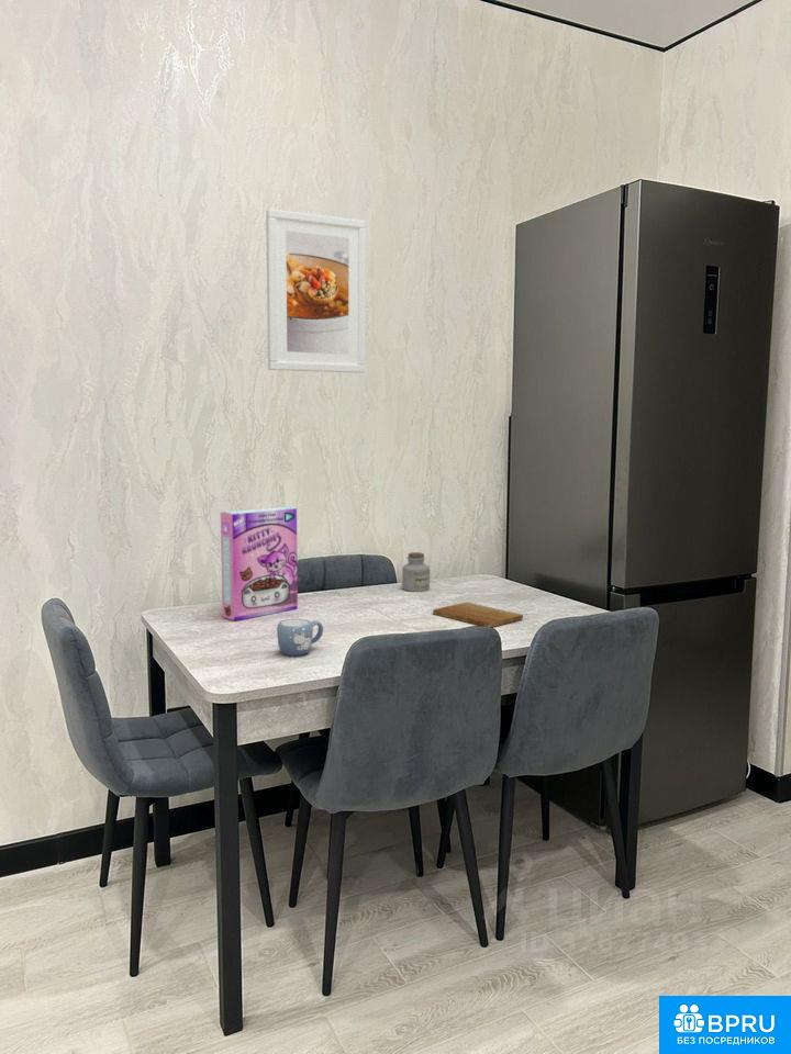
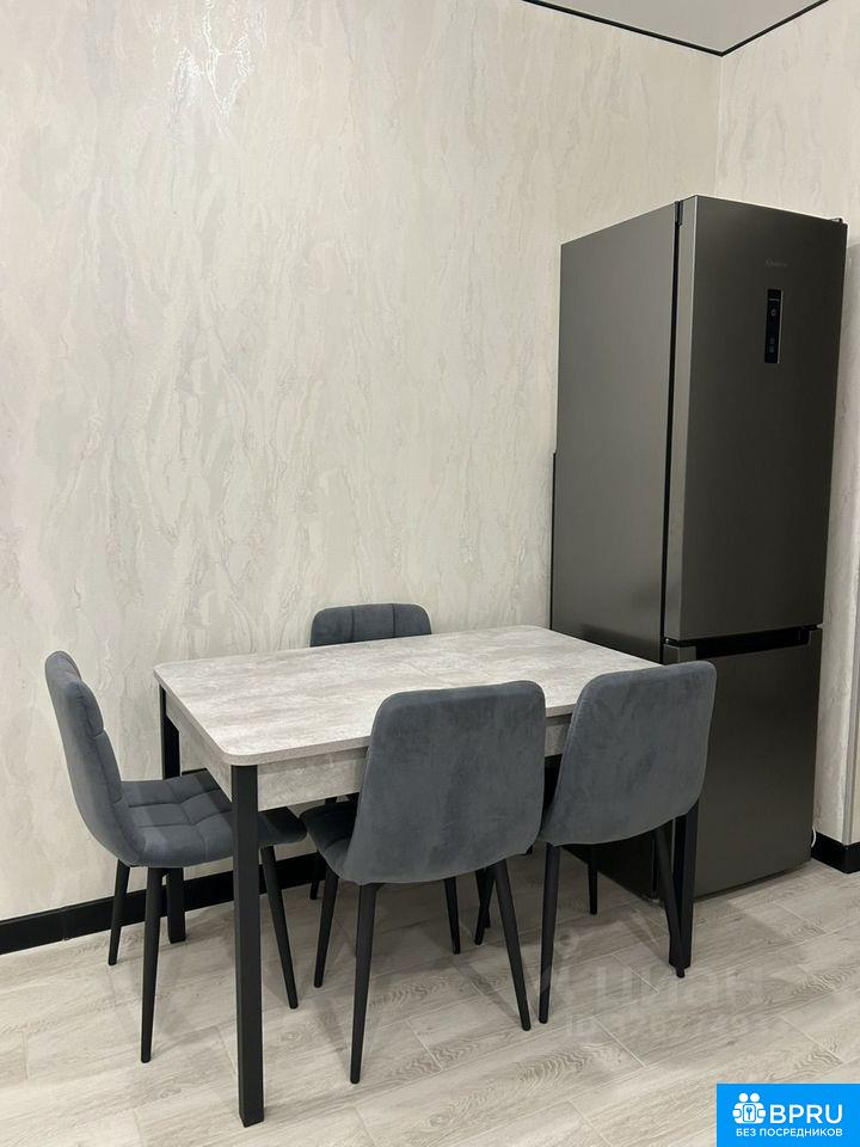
- mug (301, 637)
- cereal box (259, 561)
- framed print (317, 294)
- jar (415, 571)
- cutting board (477, 614)
